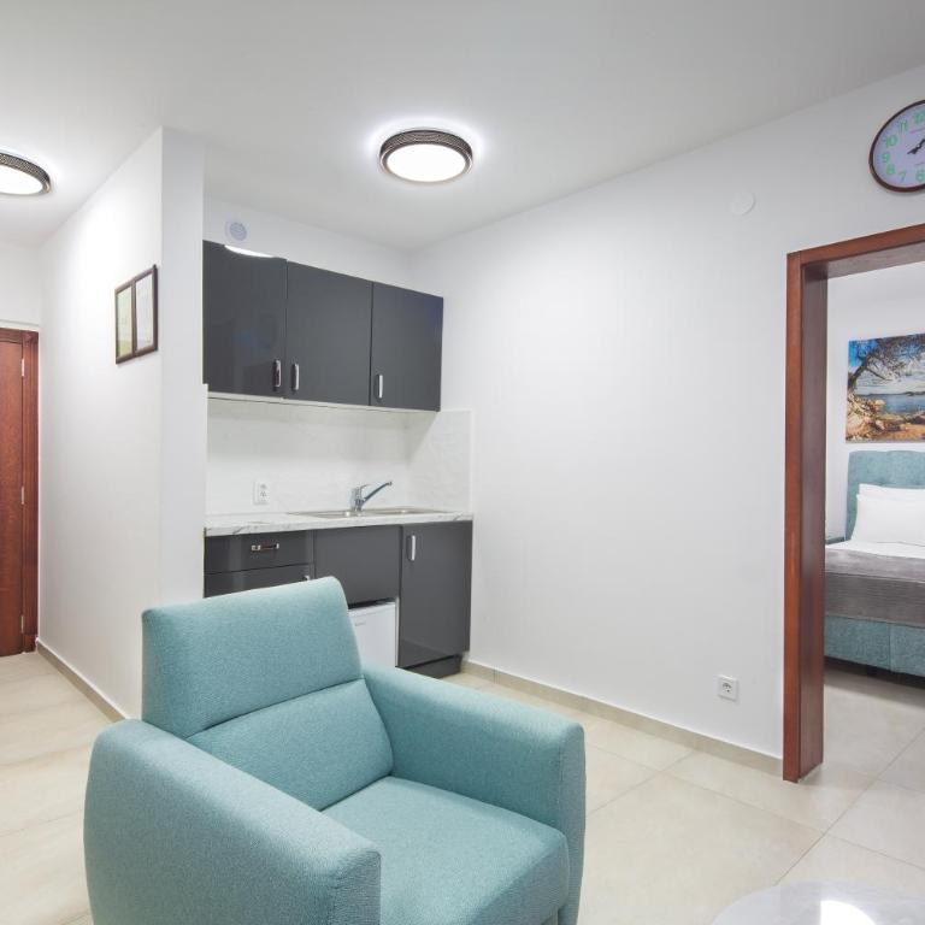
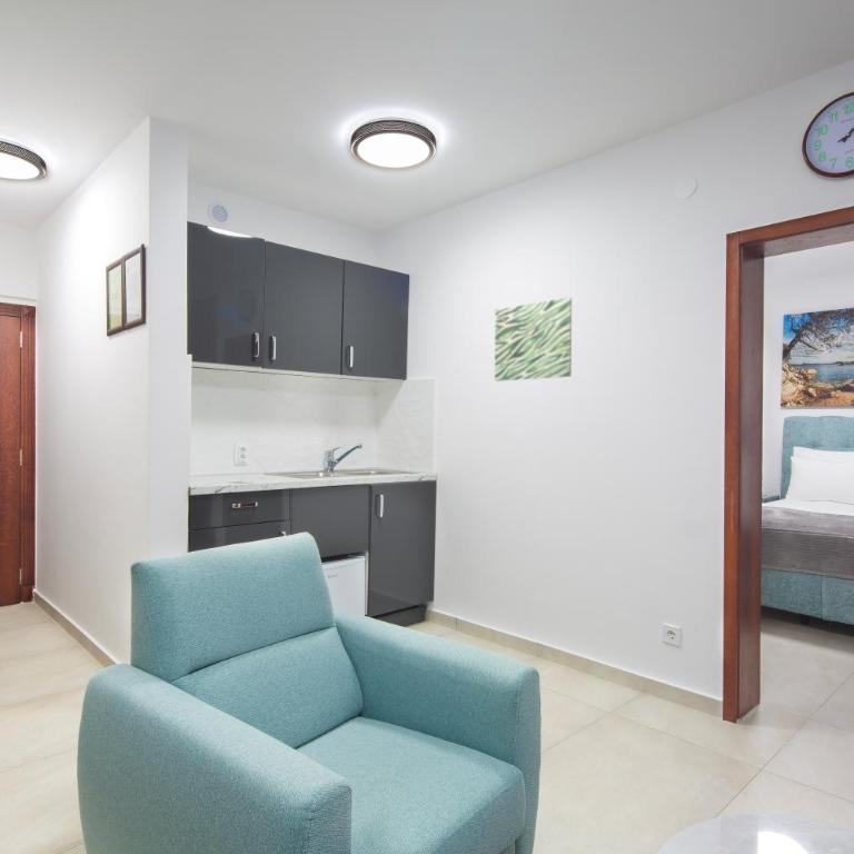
+ wall art (530, 341)
